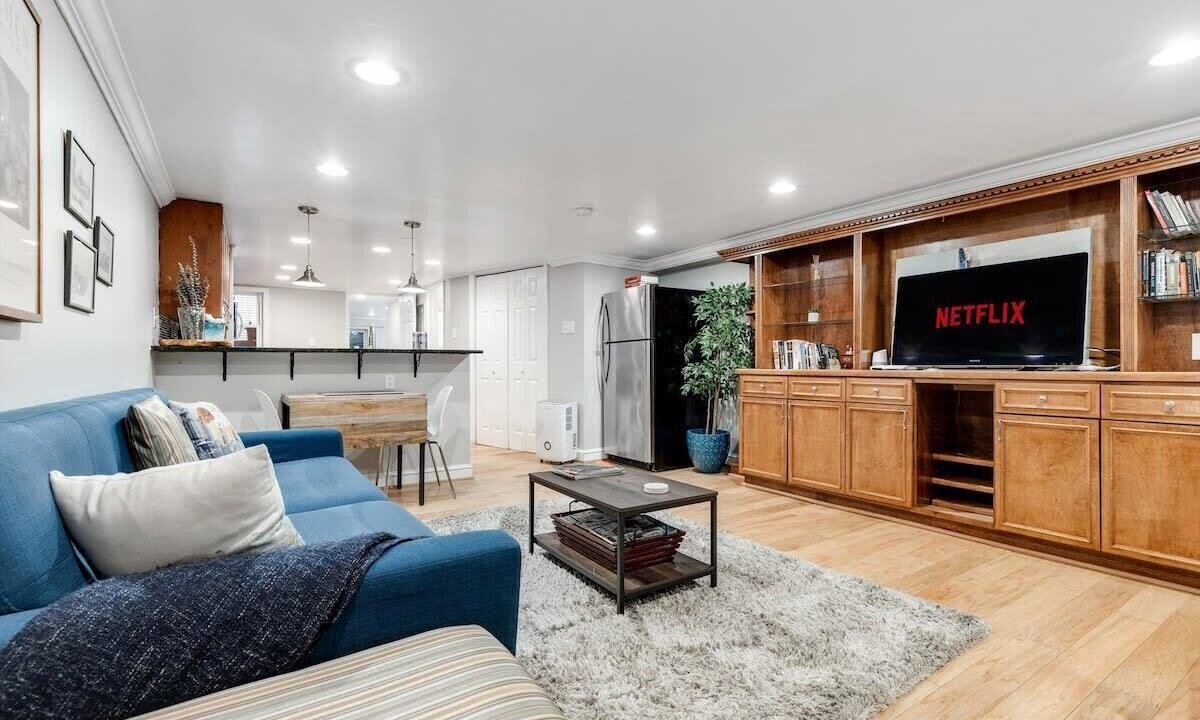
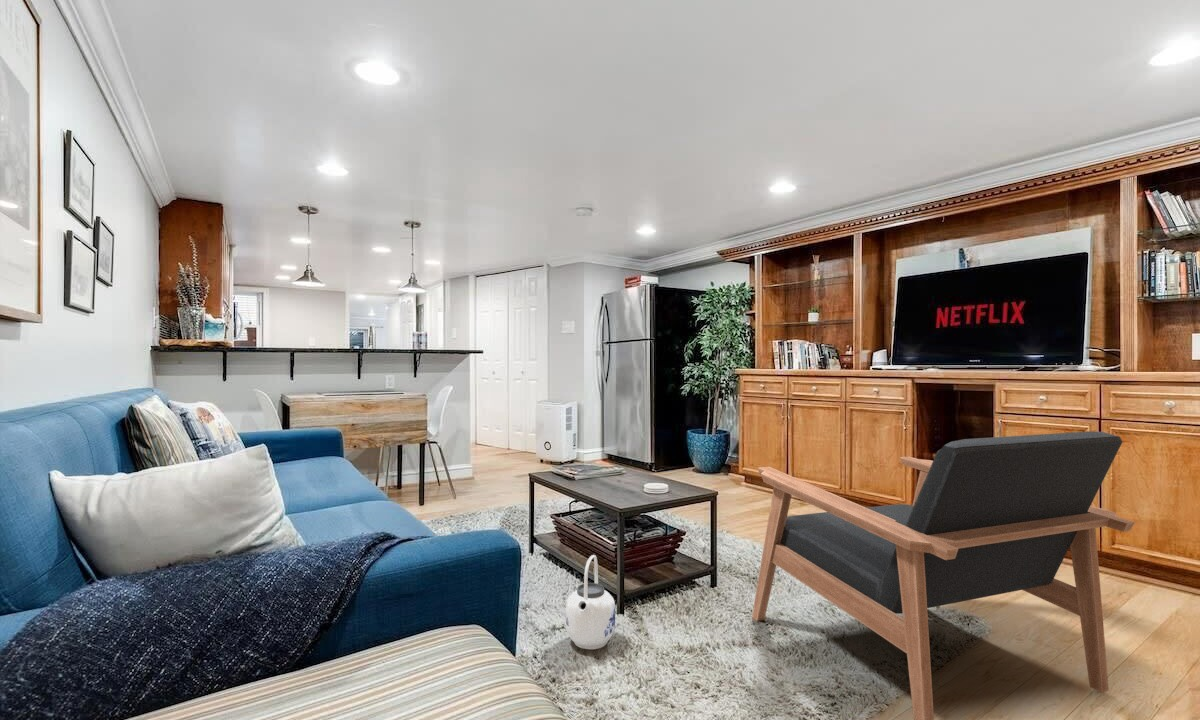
+ armchair (916, 538)
+ teapot (589, 601)
